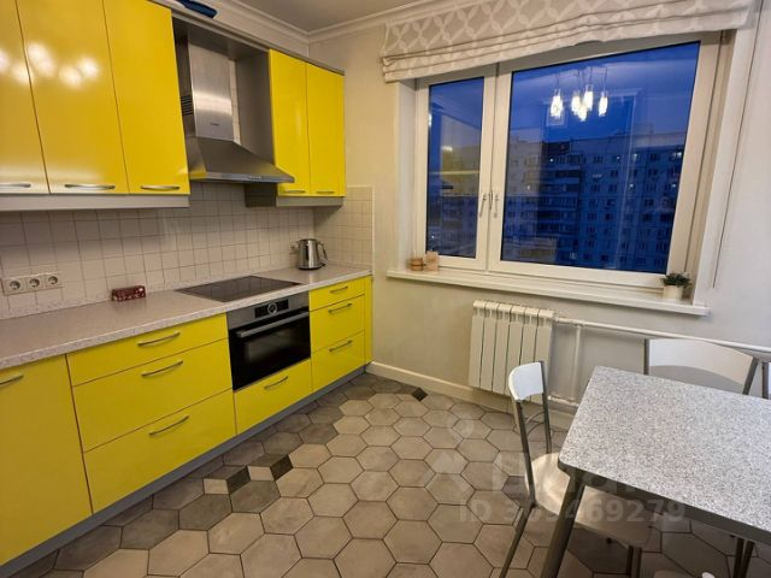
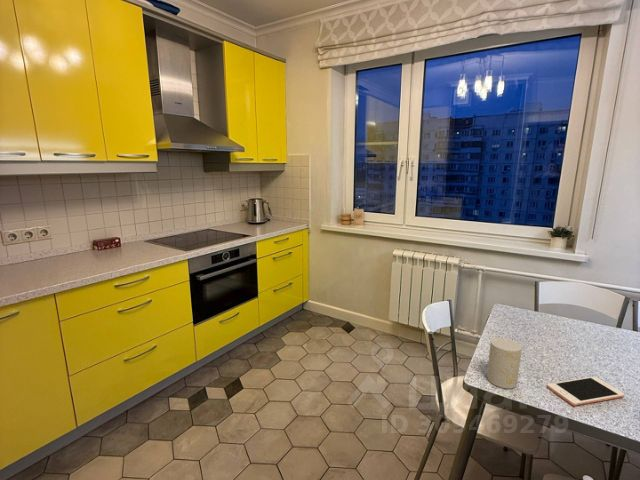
+ cell phone (584, 390)
+ cup (503, 362)
